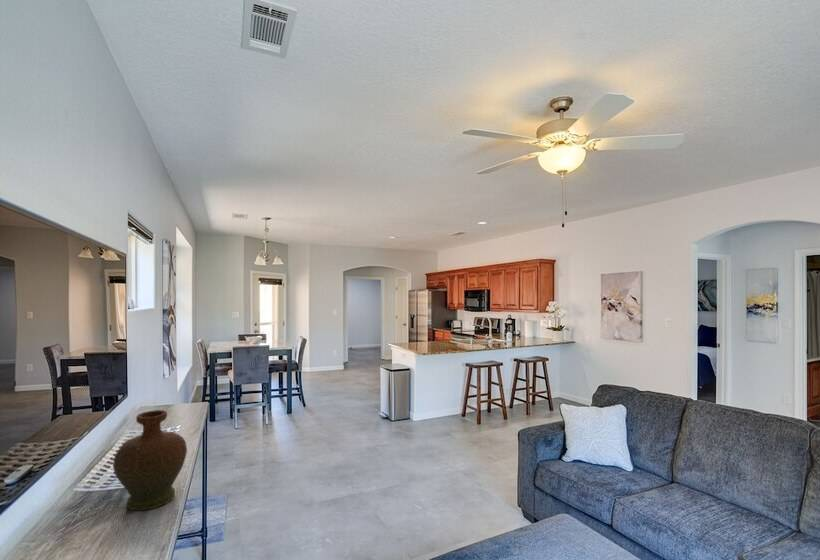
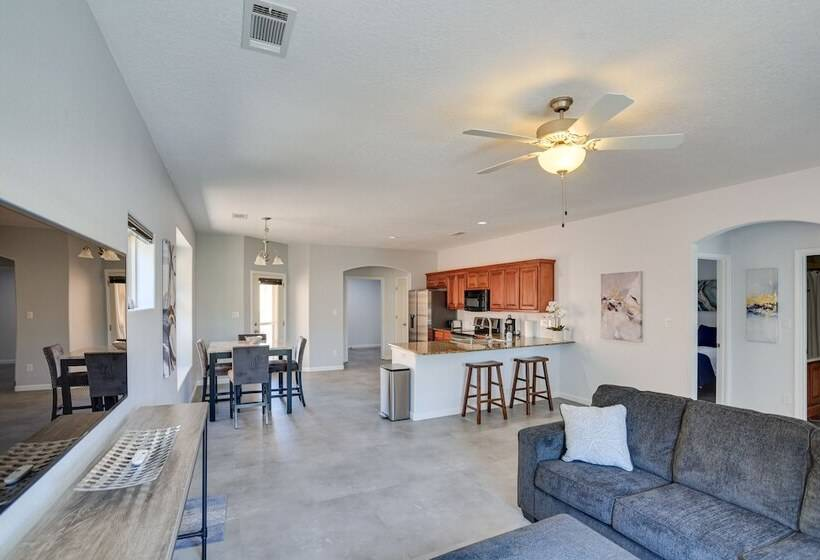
- decorative vase (151, 456)
